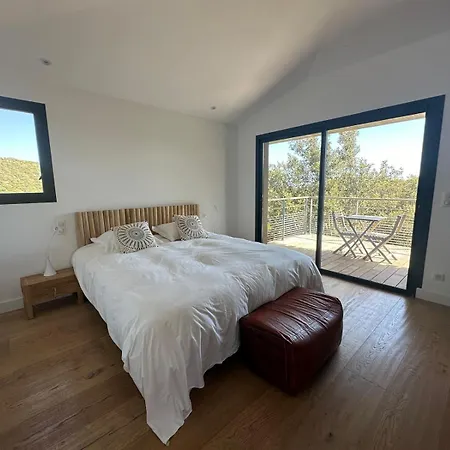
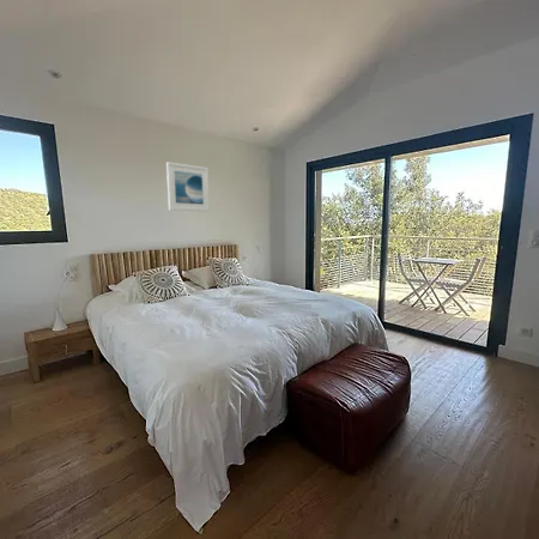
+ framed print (188, 188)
